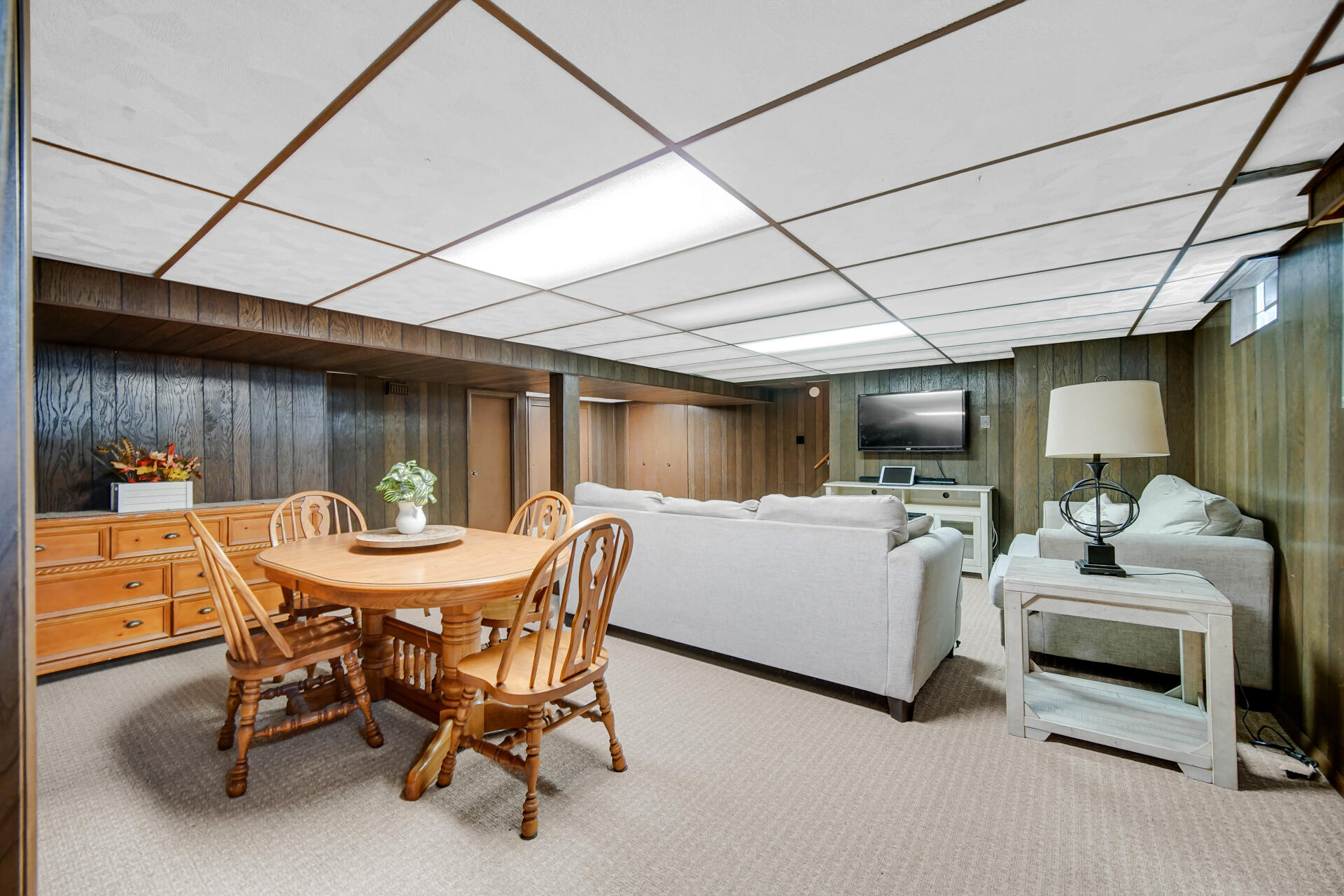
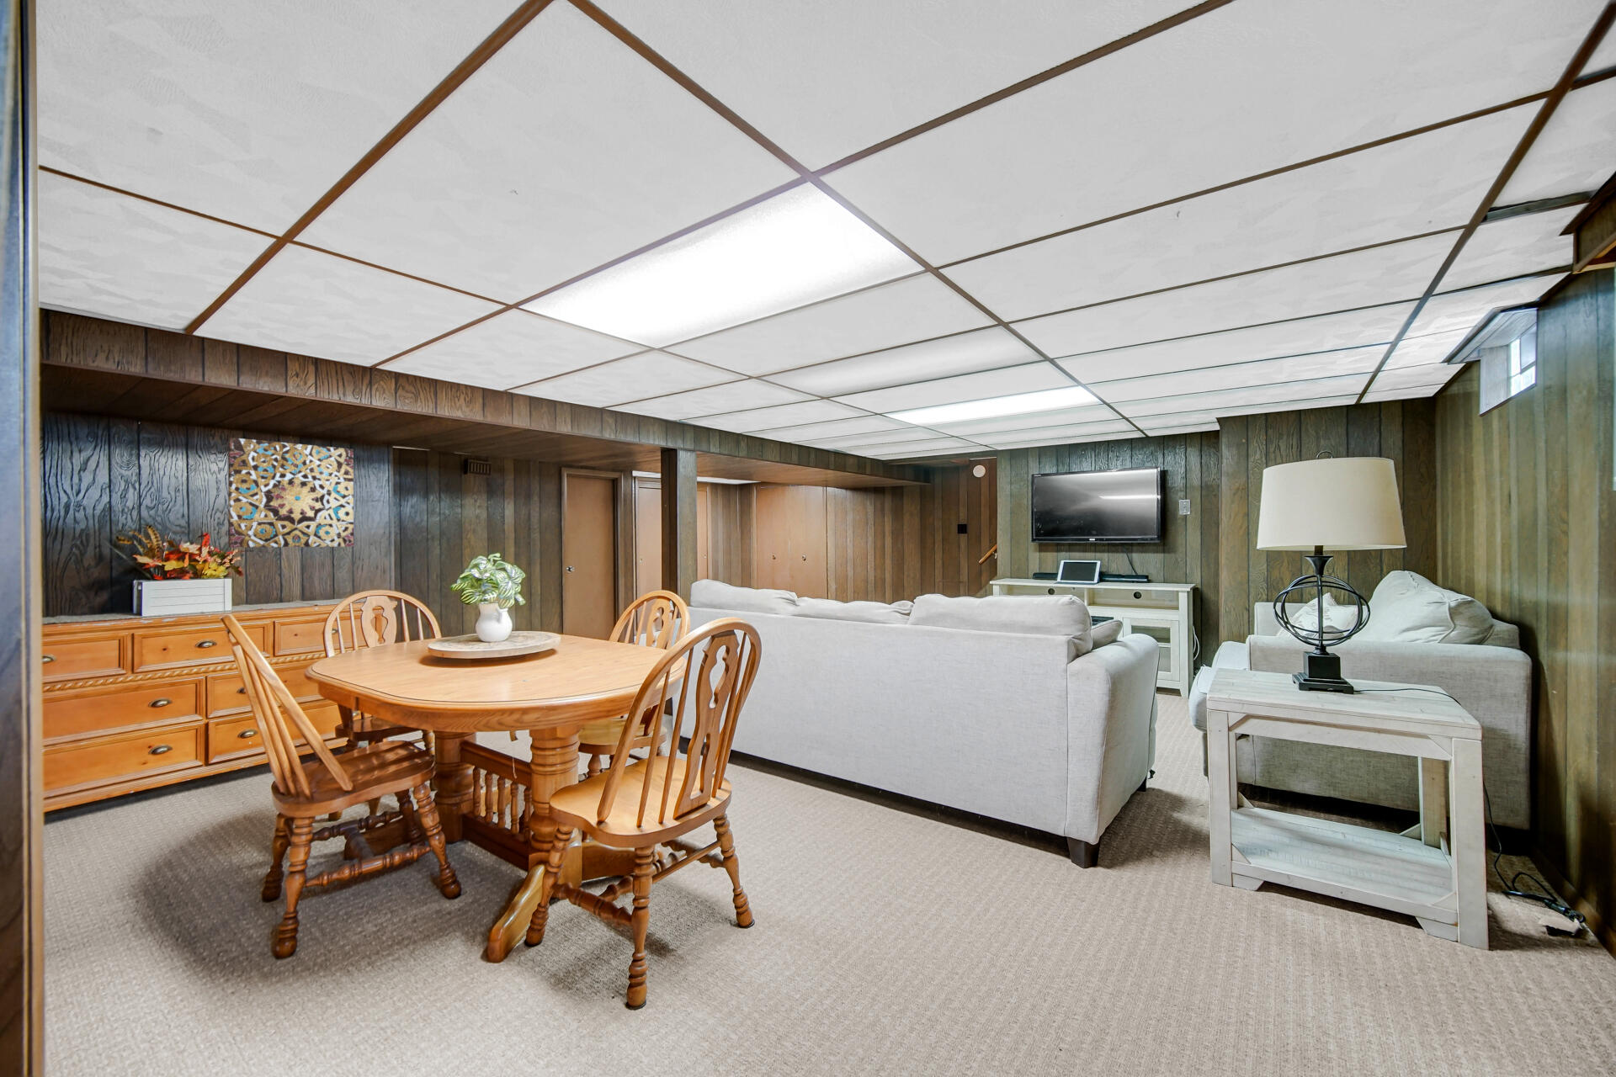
+ wall art (293, 495)
